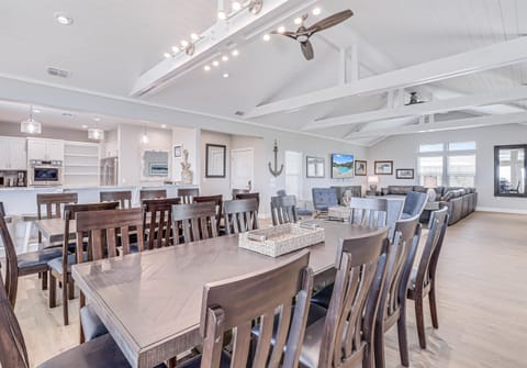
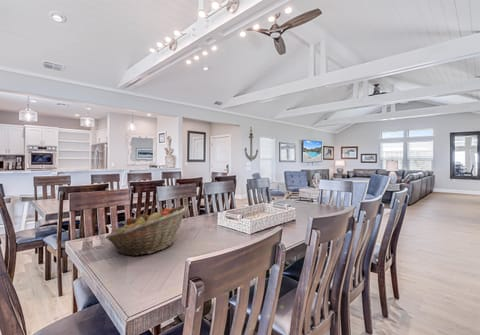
+ fruit basket (150, 226)
